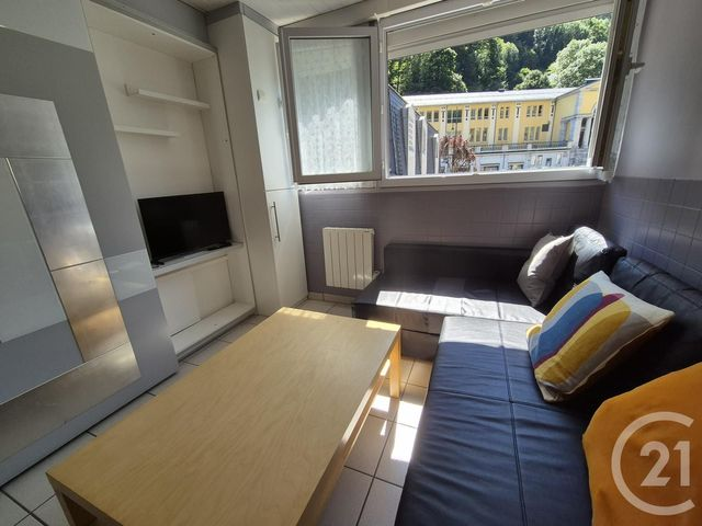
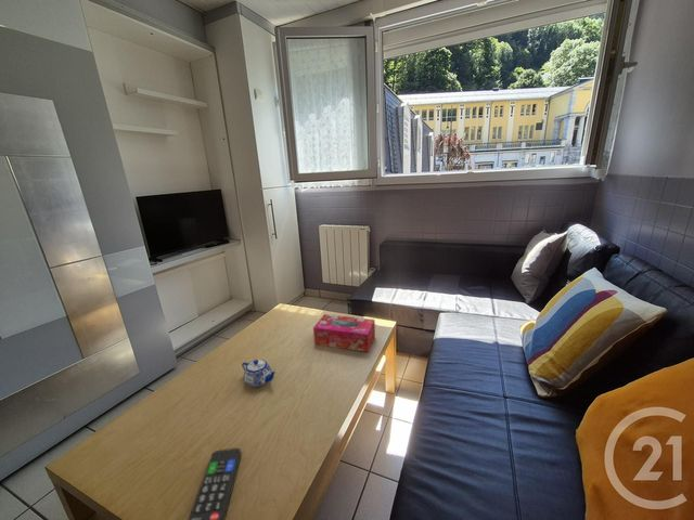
+ tissue box (345, 332)
+ remote control (217, 484)
+ teapot (258, 370)
